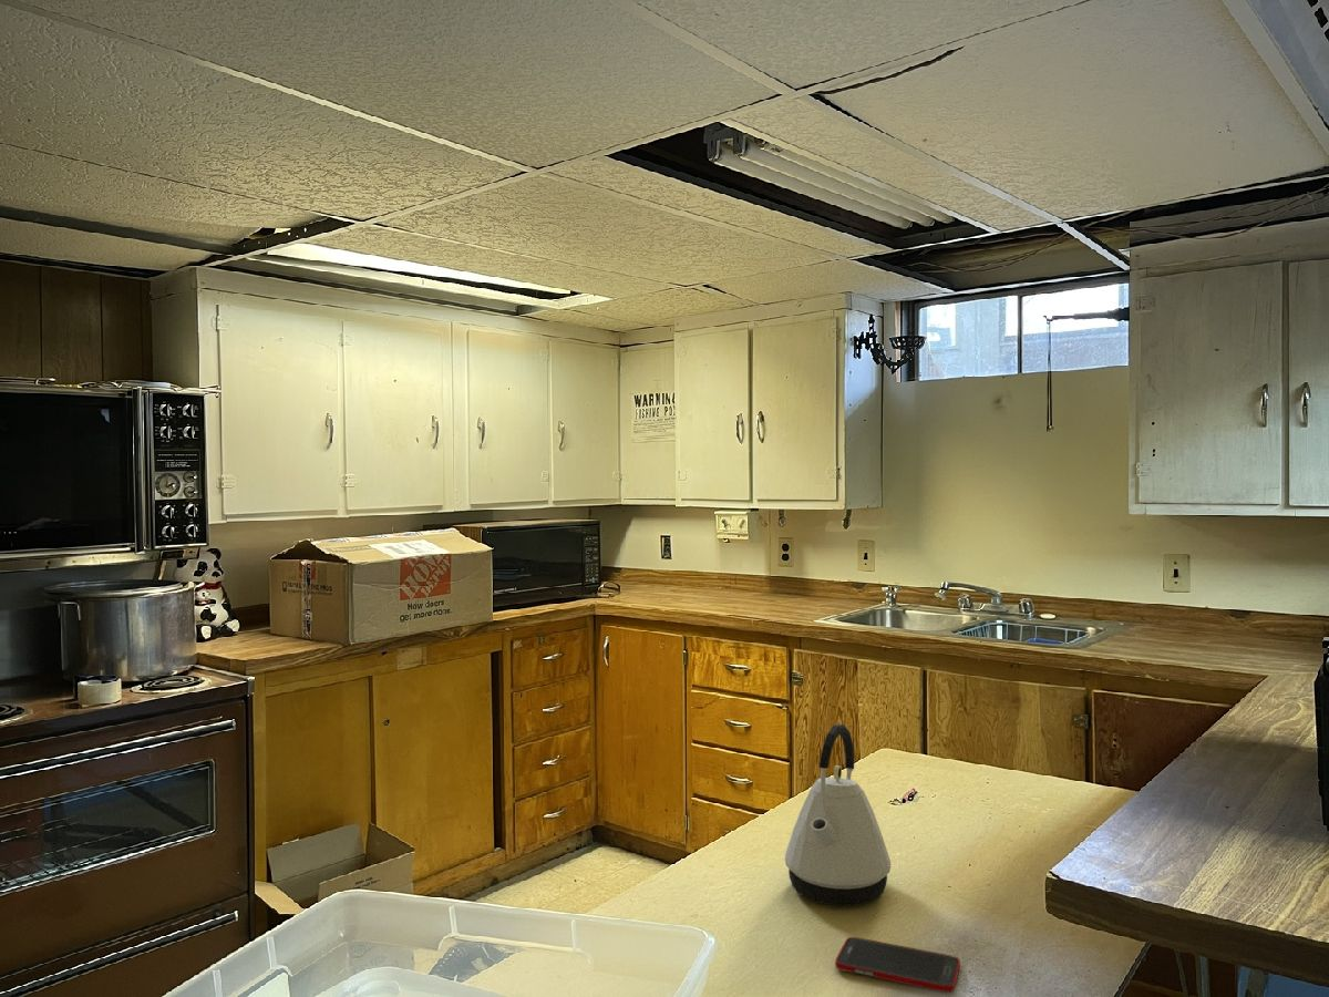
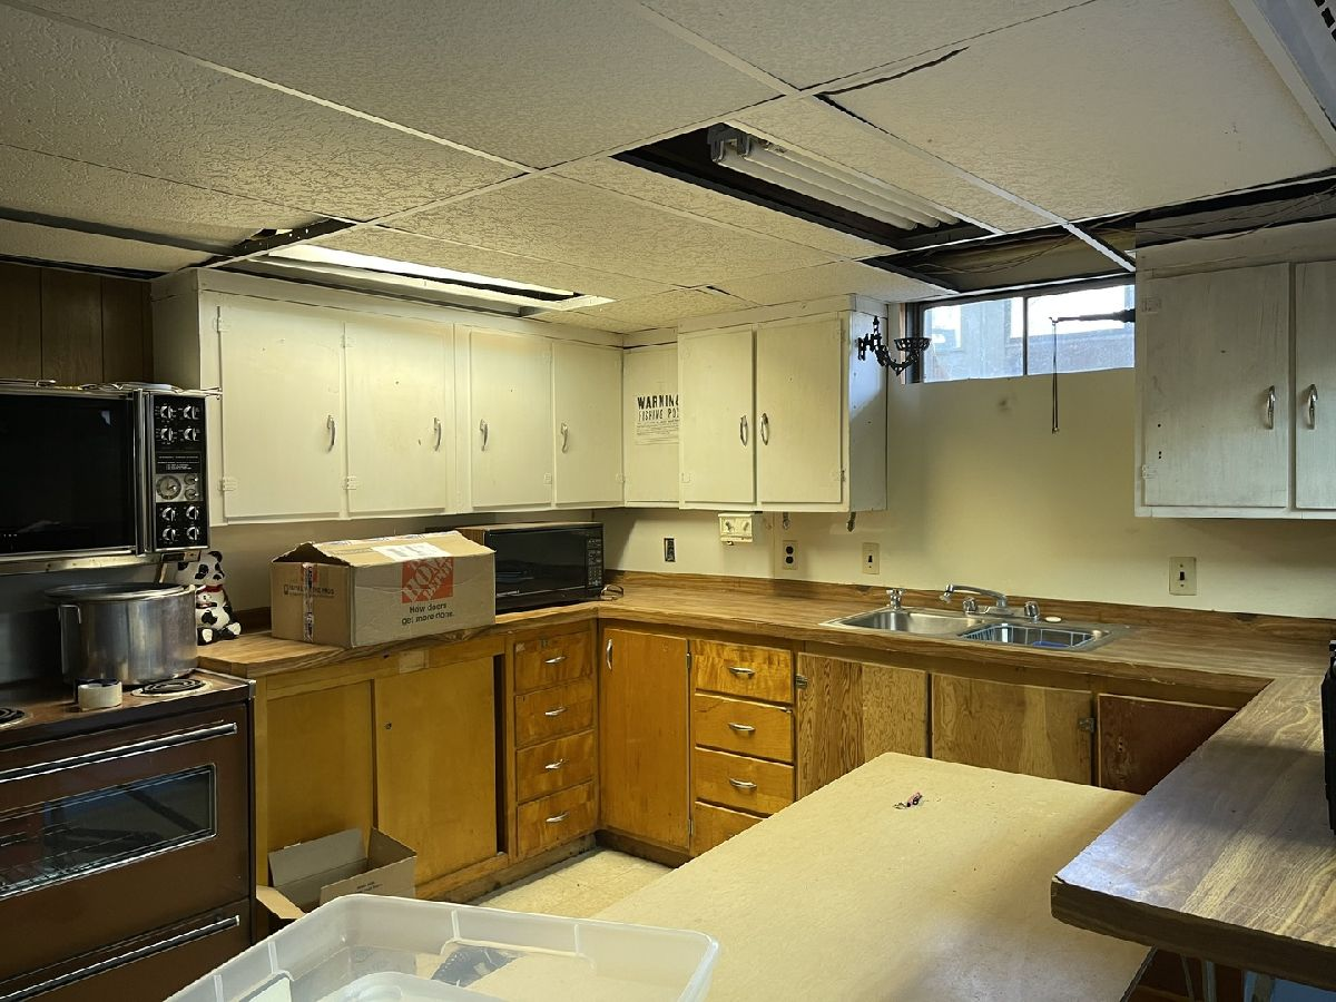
- cell phone (897, 964)
- kettle (835, 808)
